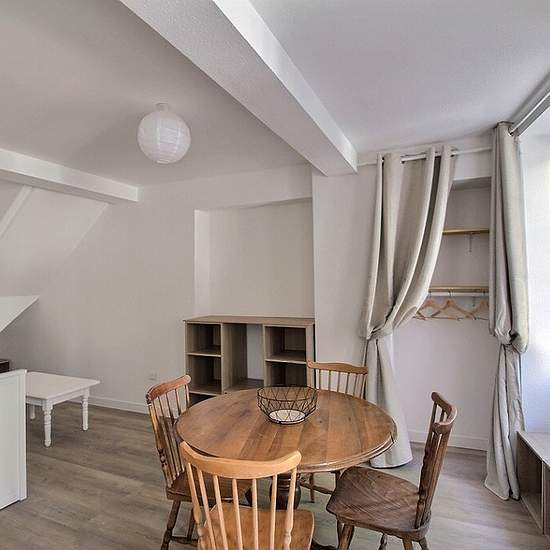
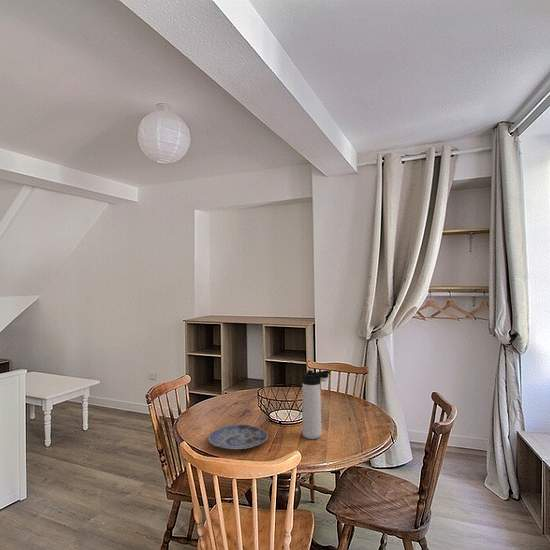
+ plate (238, 438)
+ thermos bottle (316, 403)
